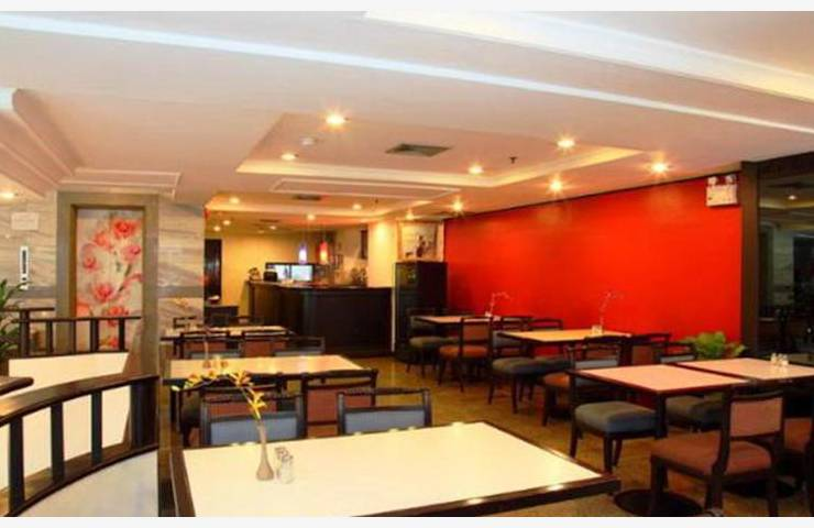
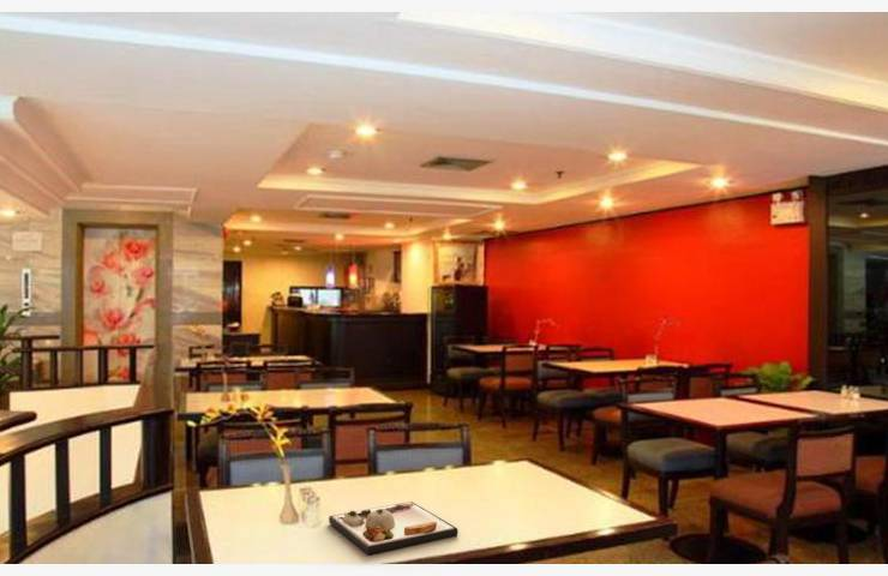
+ dinner plate (391, 517)
